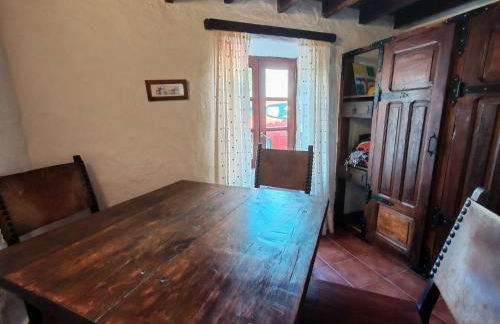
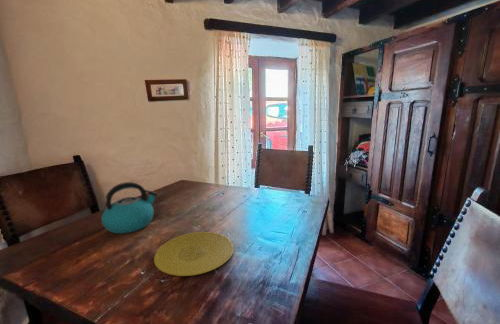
+ kettle (131, 203)
+ plate (195, 251)
